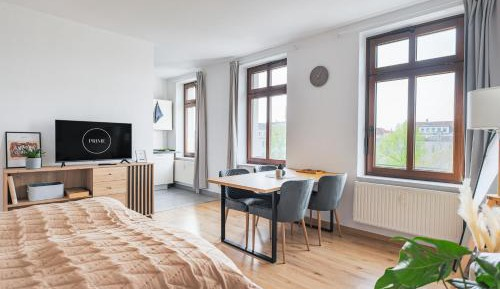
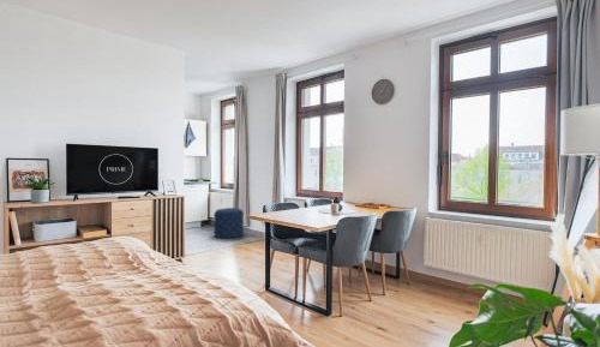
+ pouf (228, 221)
